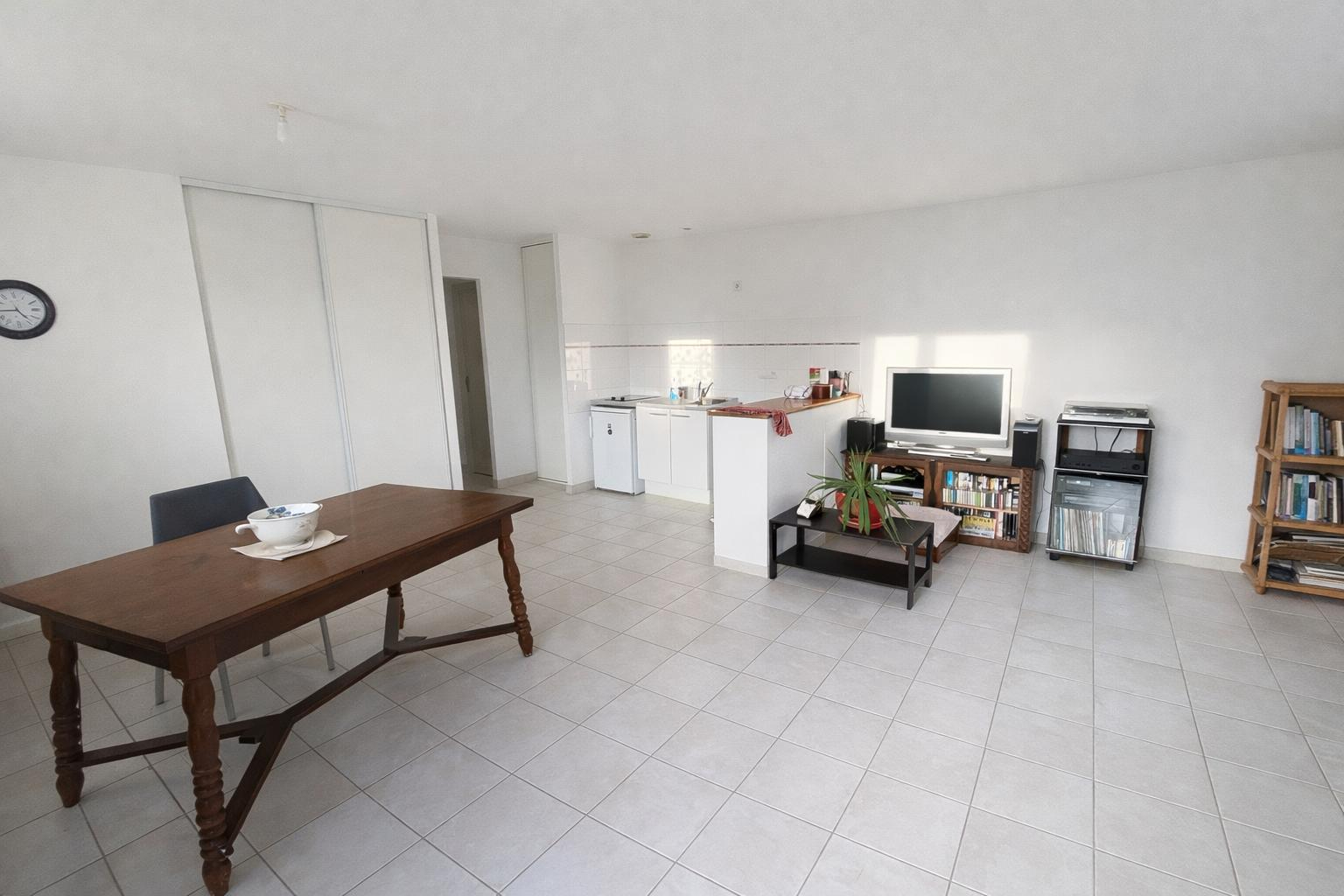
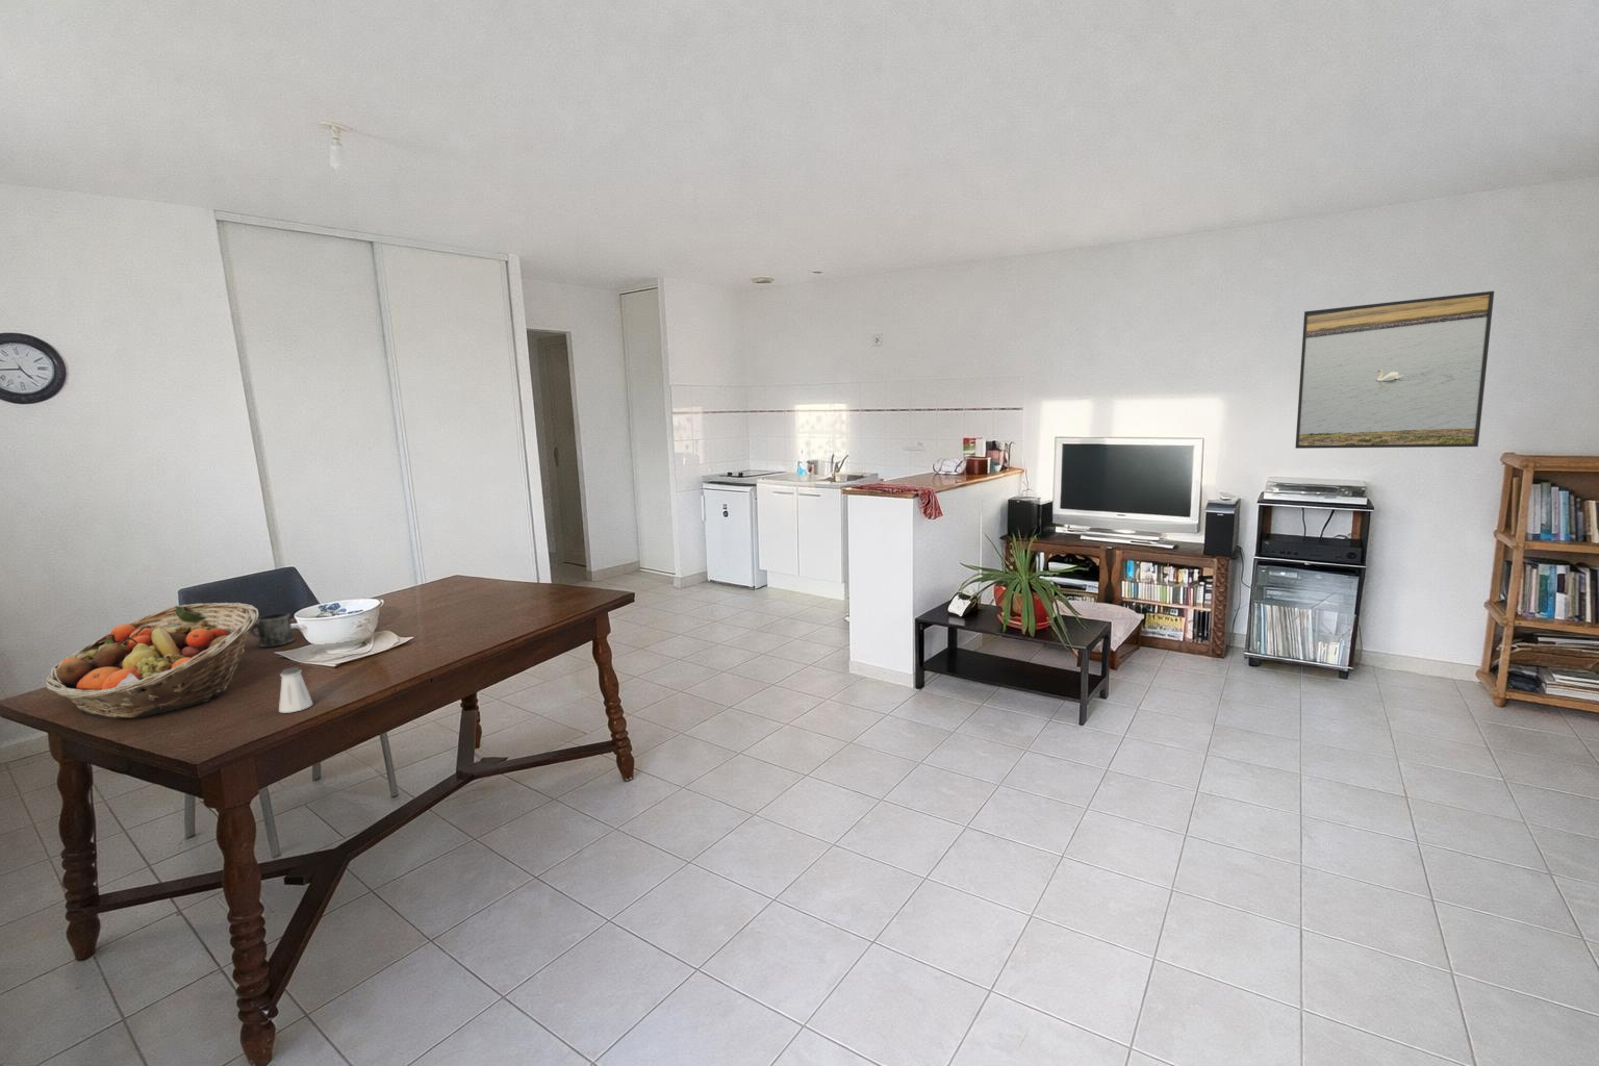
+ fruit basket (161, 657)
+ saltshaker (293, 688)
+ mug (271, 629)
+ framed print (1387, 376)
